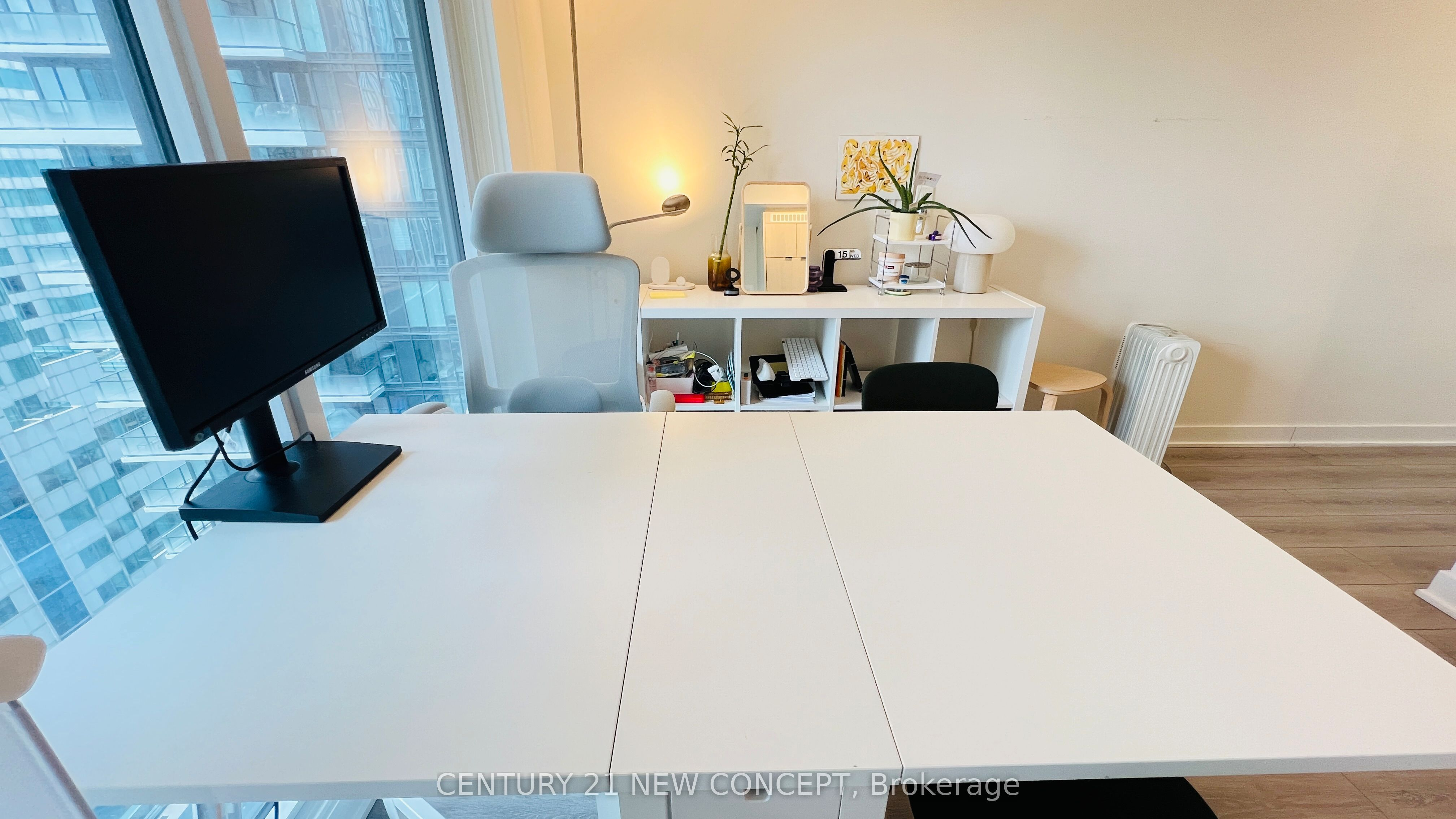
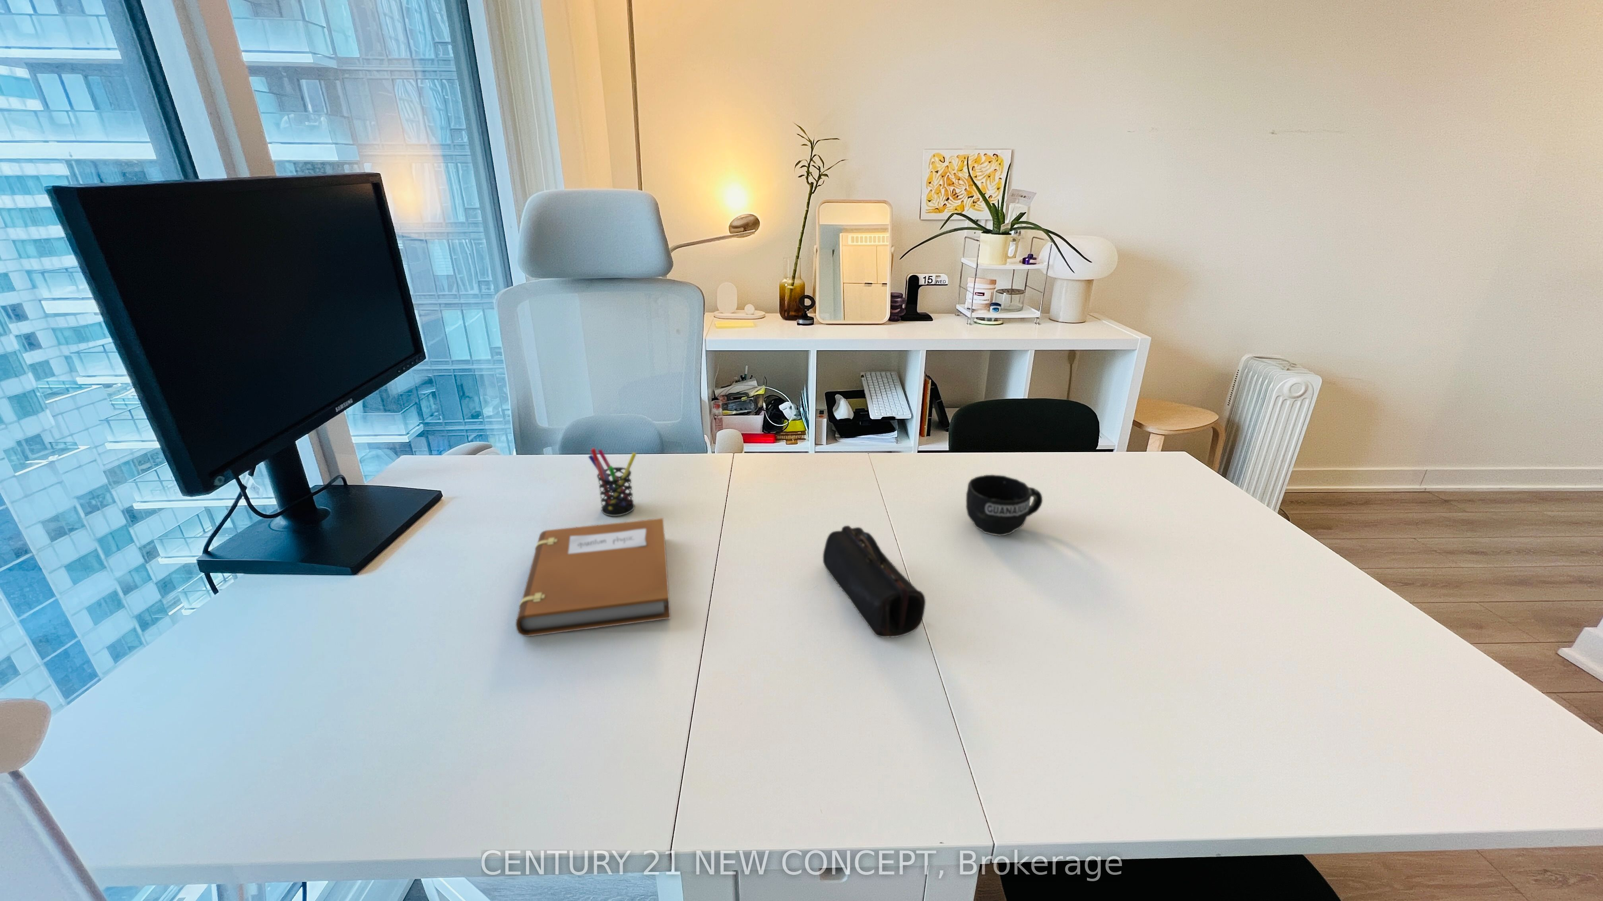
+ mug (1006, 506)
+ notebook (599, 569)
+ pencil case (871, 567)
+ pen holder (612, 480)
